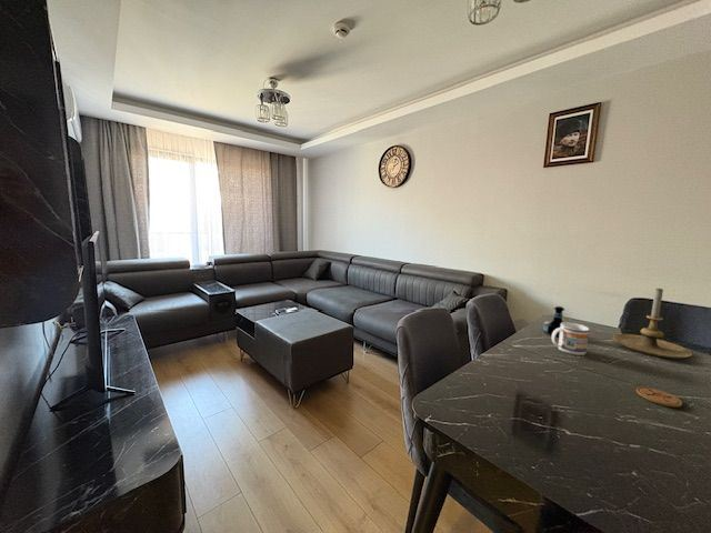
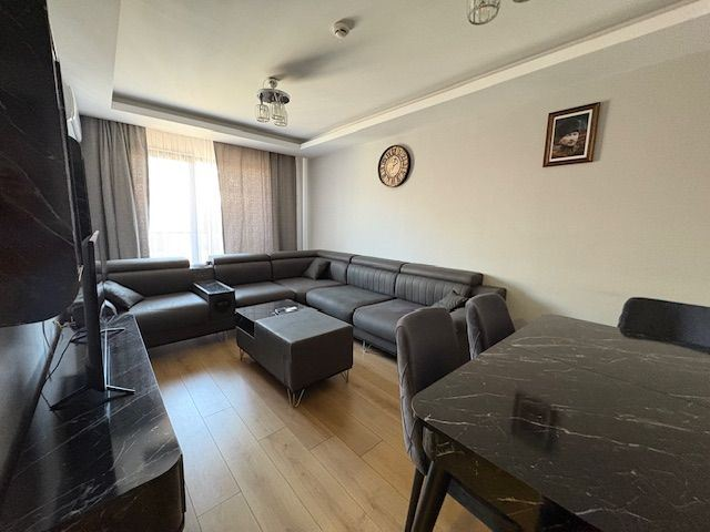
- mug (569, 338)
- candle holder (654, 318)
- tequila bottle (558, 320)
- coaster (658, 396)
